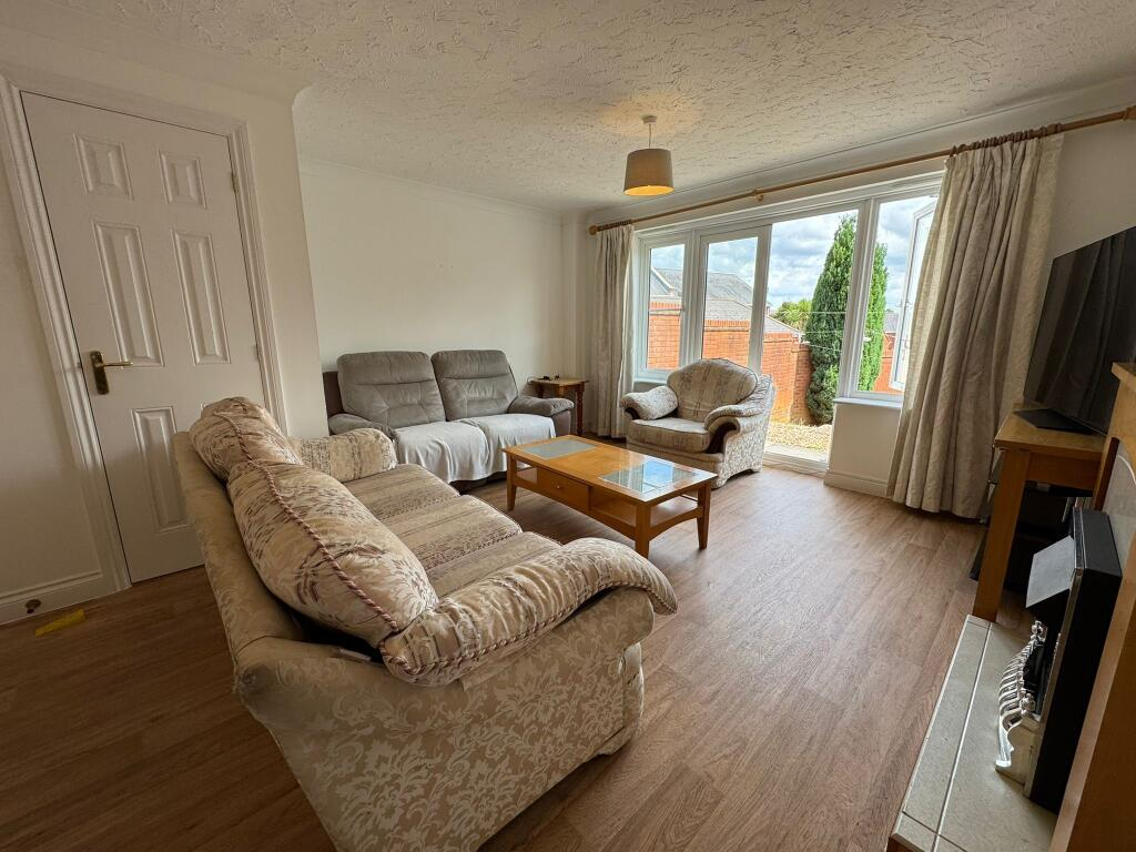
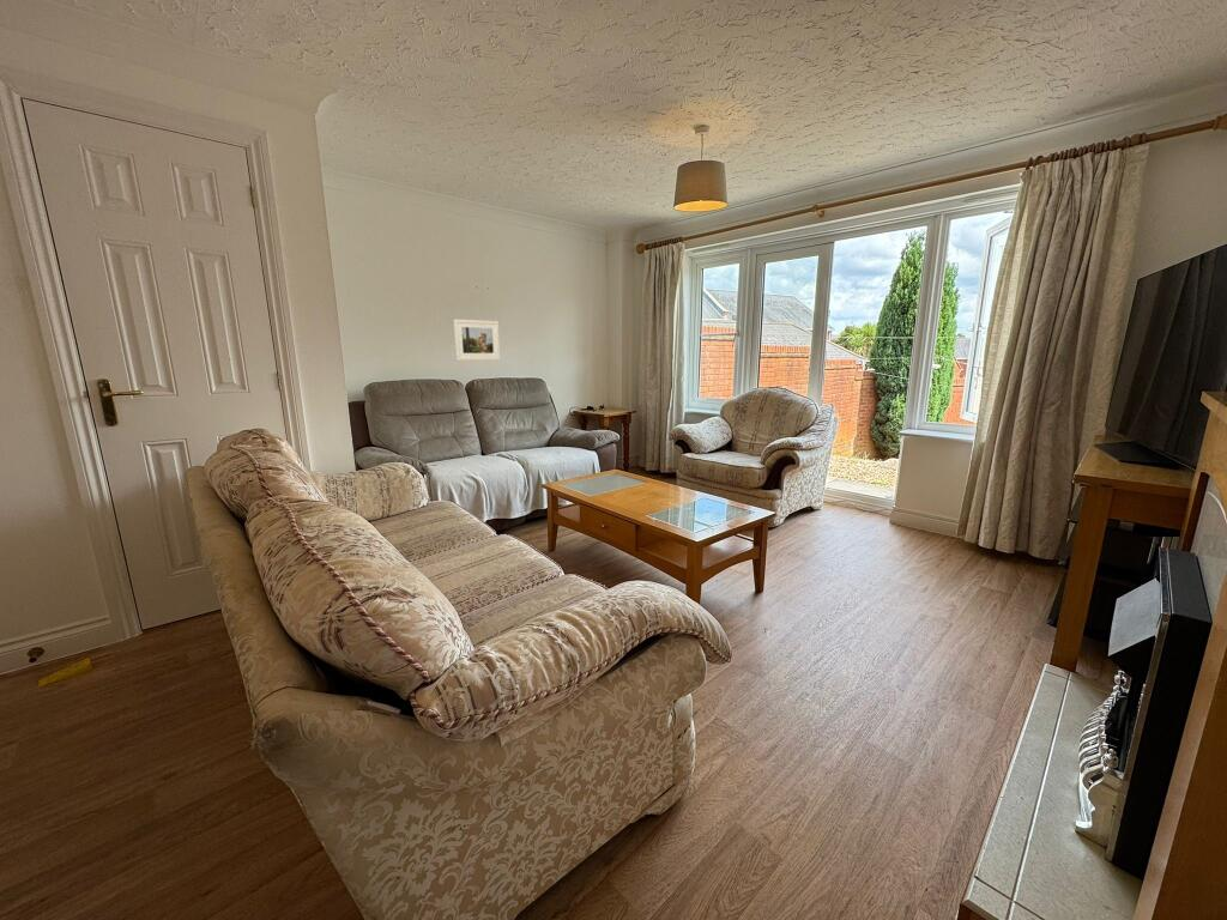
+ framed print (477, 340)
